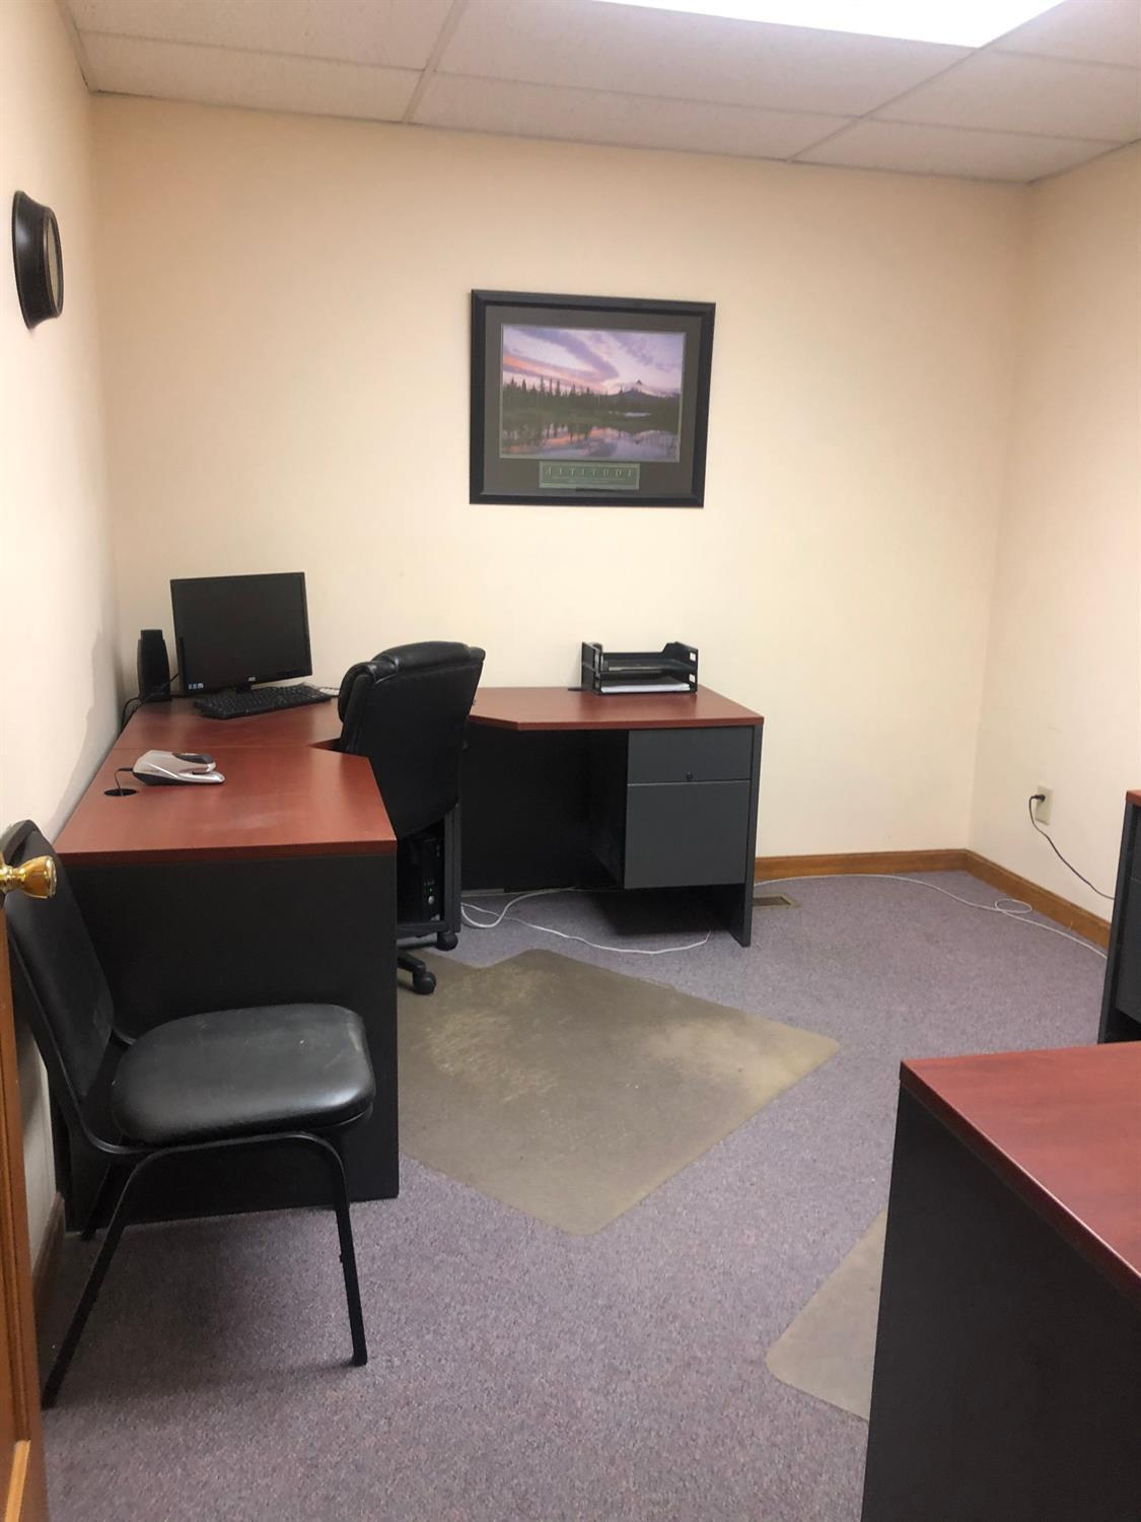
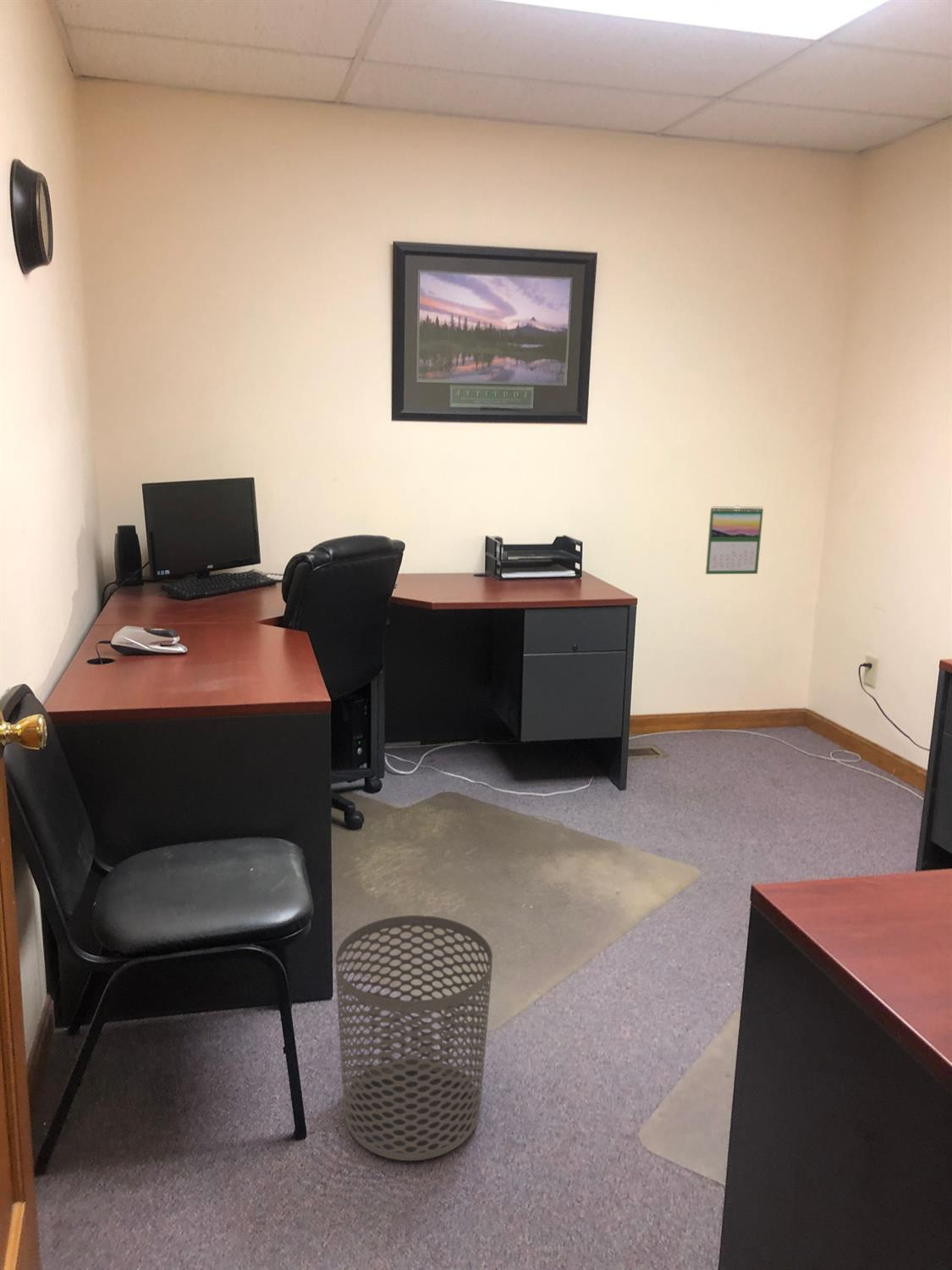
+ calendar (734, 539)
+ waste bin (413, 1035)
